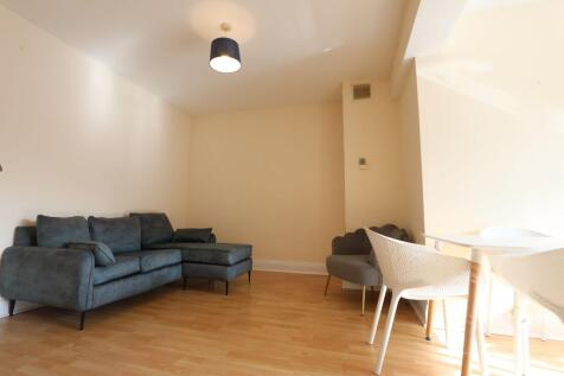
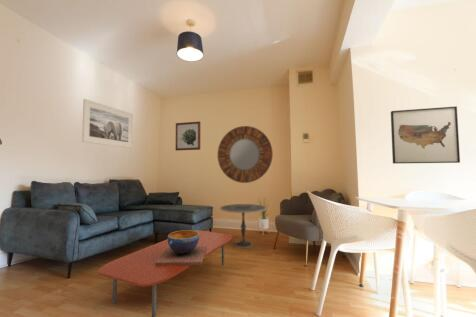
+ house plant (264, 213)
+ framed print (110, 126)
+ coffee table (178, 265)
+ wall art (423, 136)
+ home mirror (244, 154)
+ side table (243, 225)
+ decorative bowl (183, 244)
+ wall art (187, 136)
